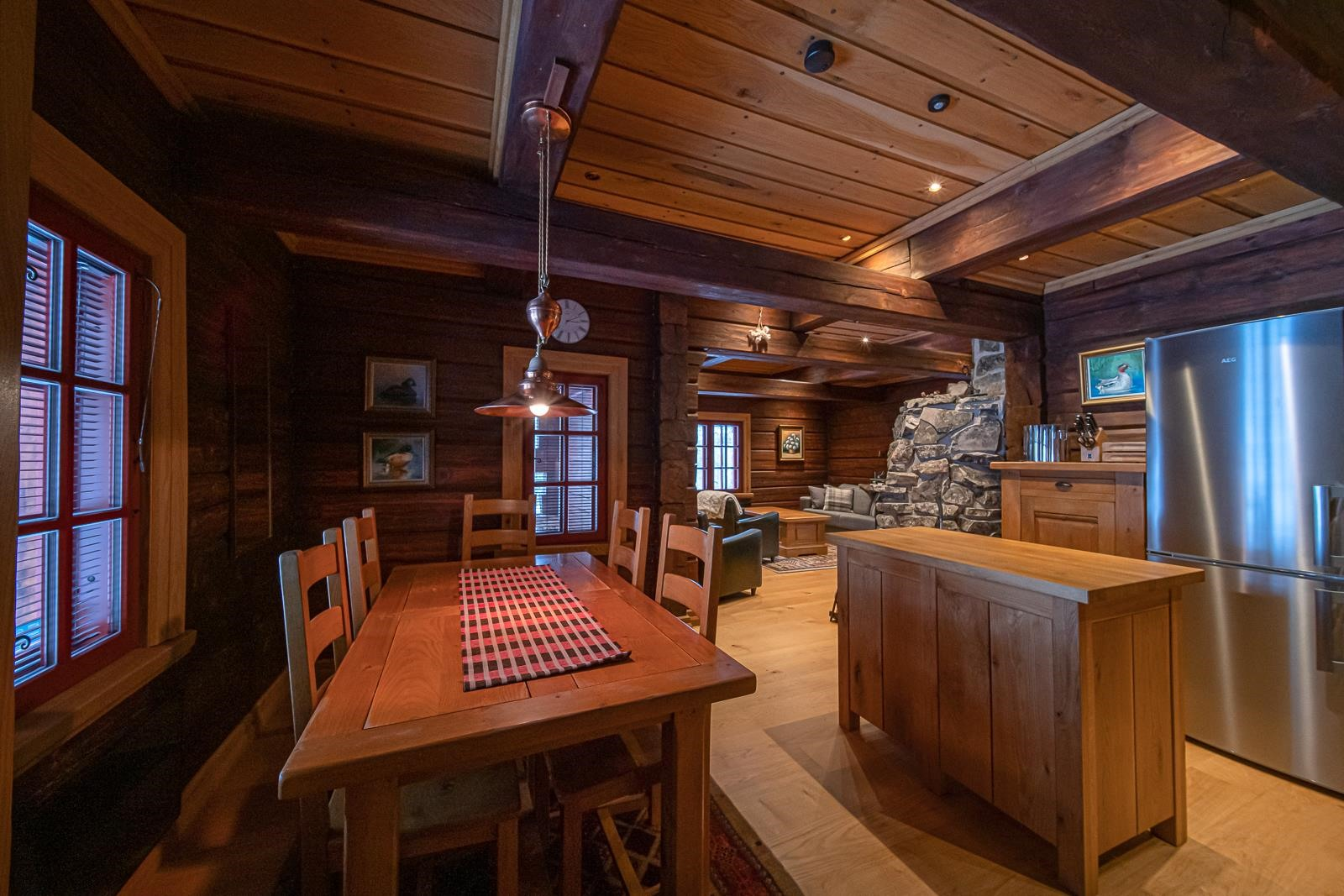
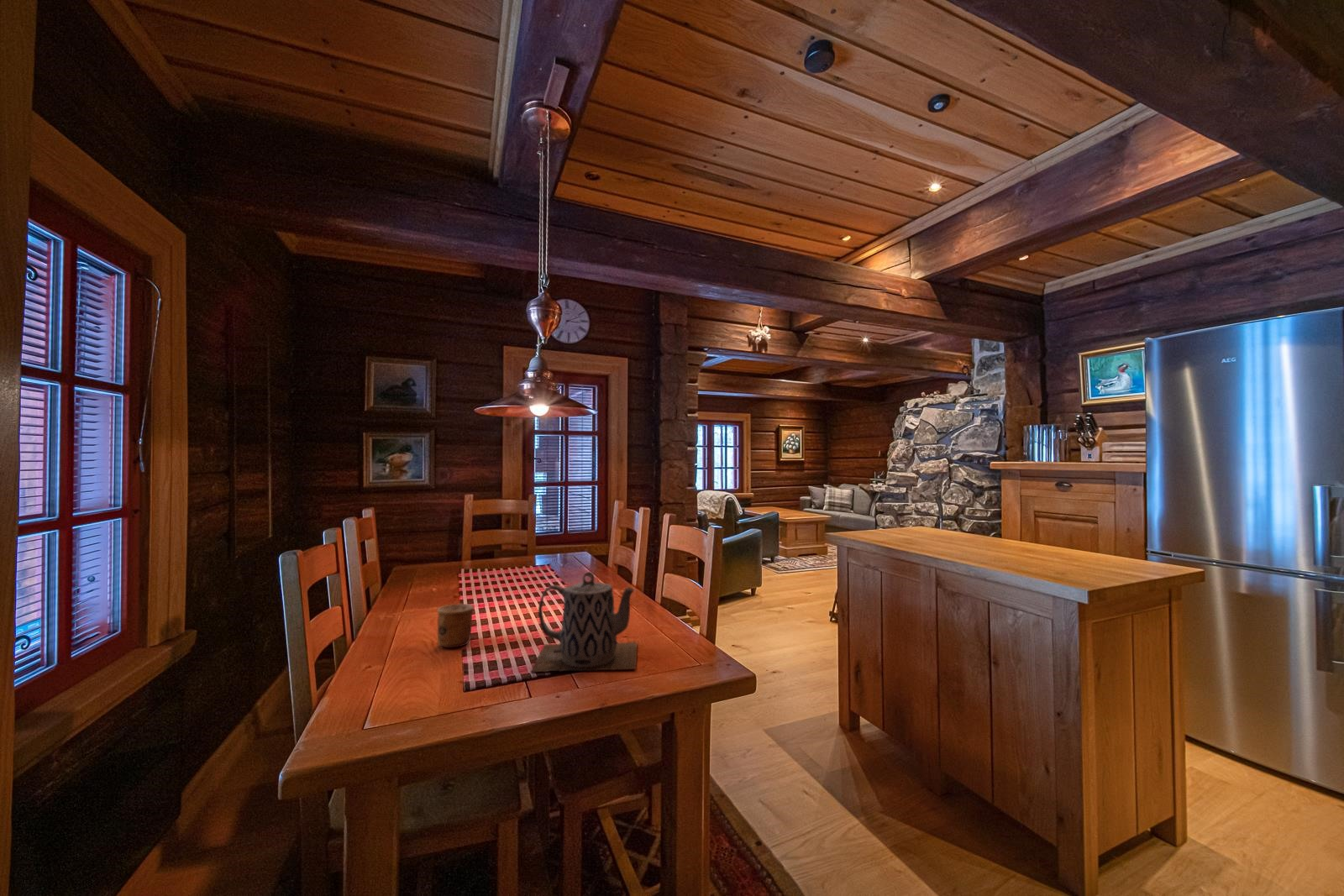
+ teapot (587, 613)
+ cup (455, 625)
